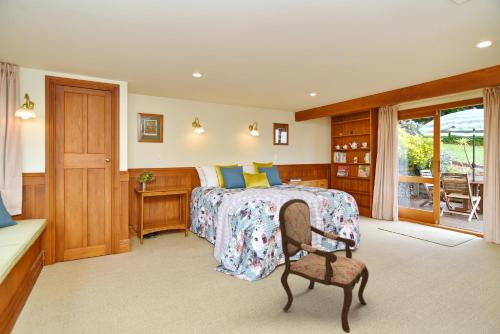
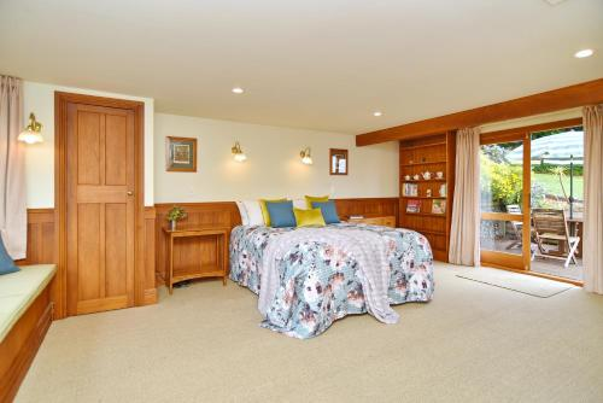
- armchair (324, 254)
